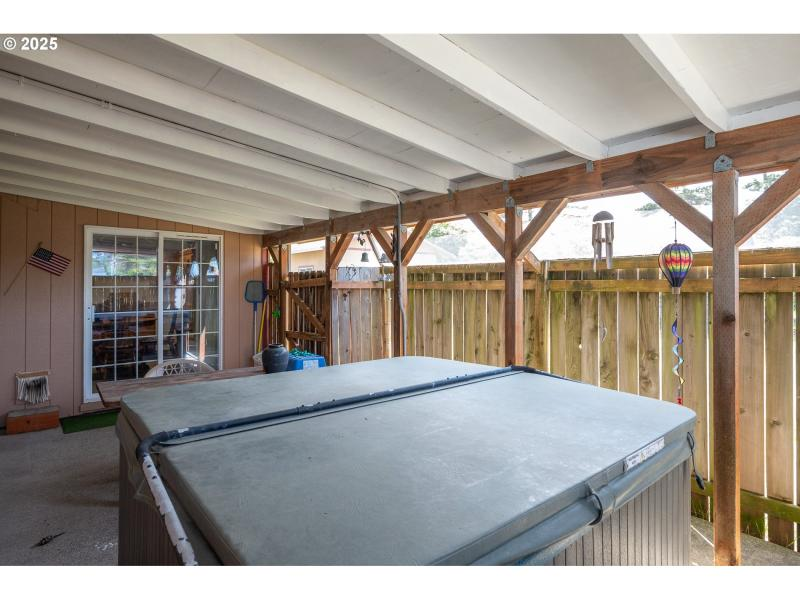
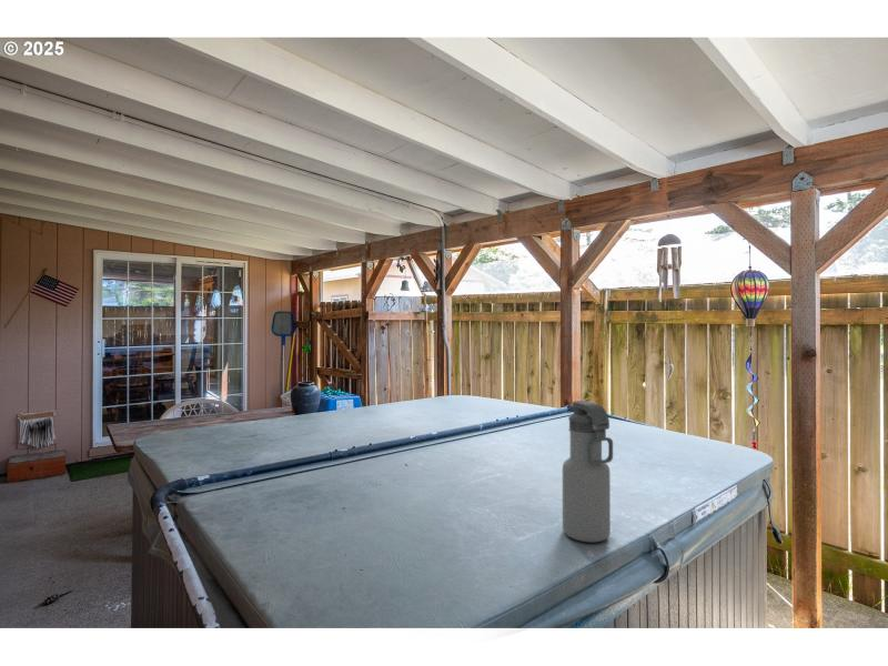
+ water bottle (586, 468)
